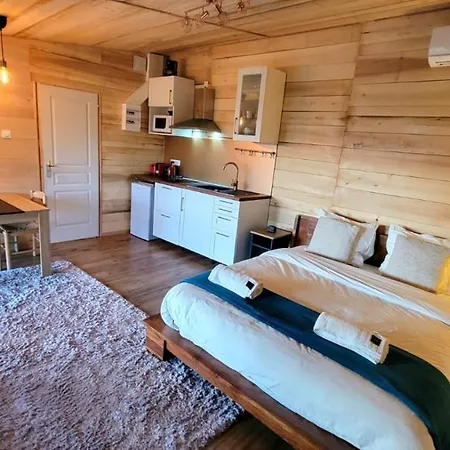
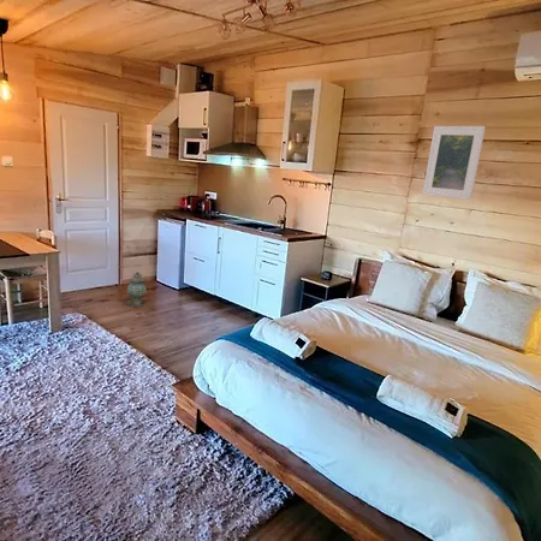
+ lantern (136, 287)
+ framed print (452, 162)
